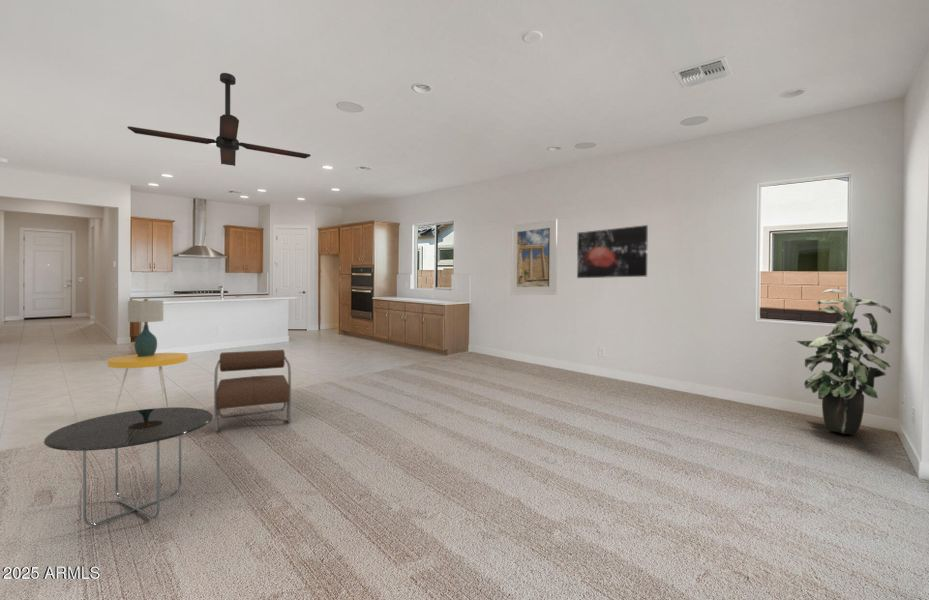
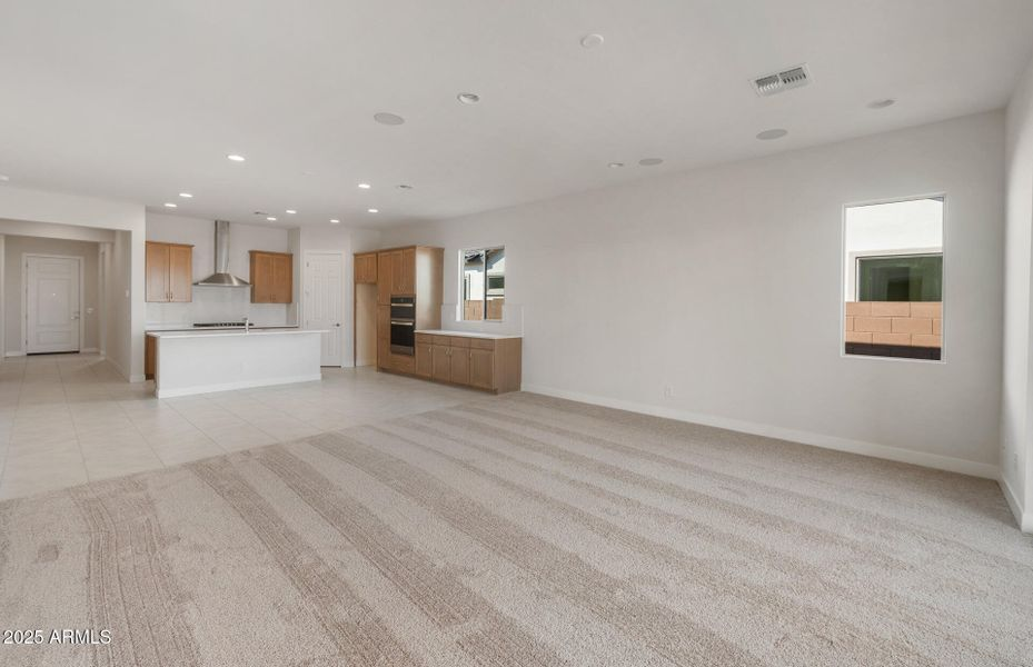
- ceiling fan (227, 112)
- side table (117, 467)
- table lamp (146, 327)
- wall art (610, 253)
- armchair (253, 387)
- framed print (532, 258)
- indoor plant (840, 360)
- side table (161, 388)
